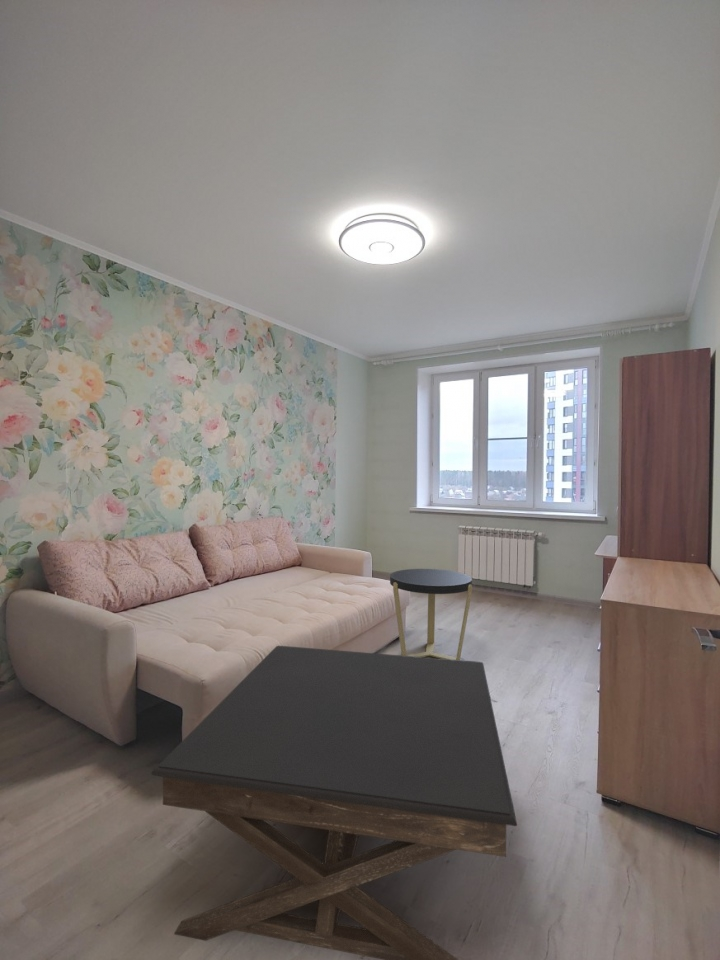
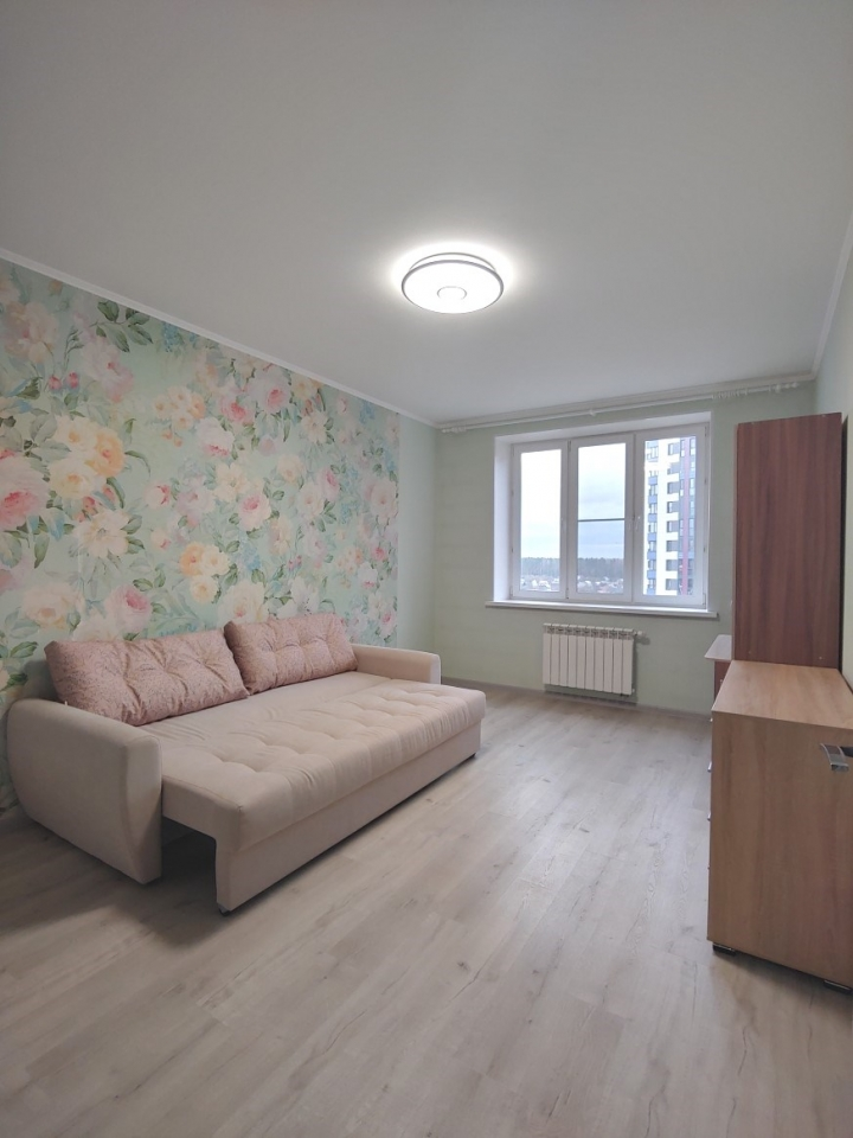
- coffee table (355, 770)
- side table (430, 615)
